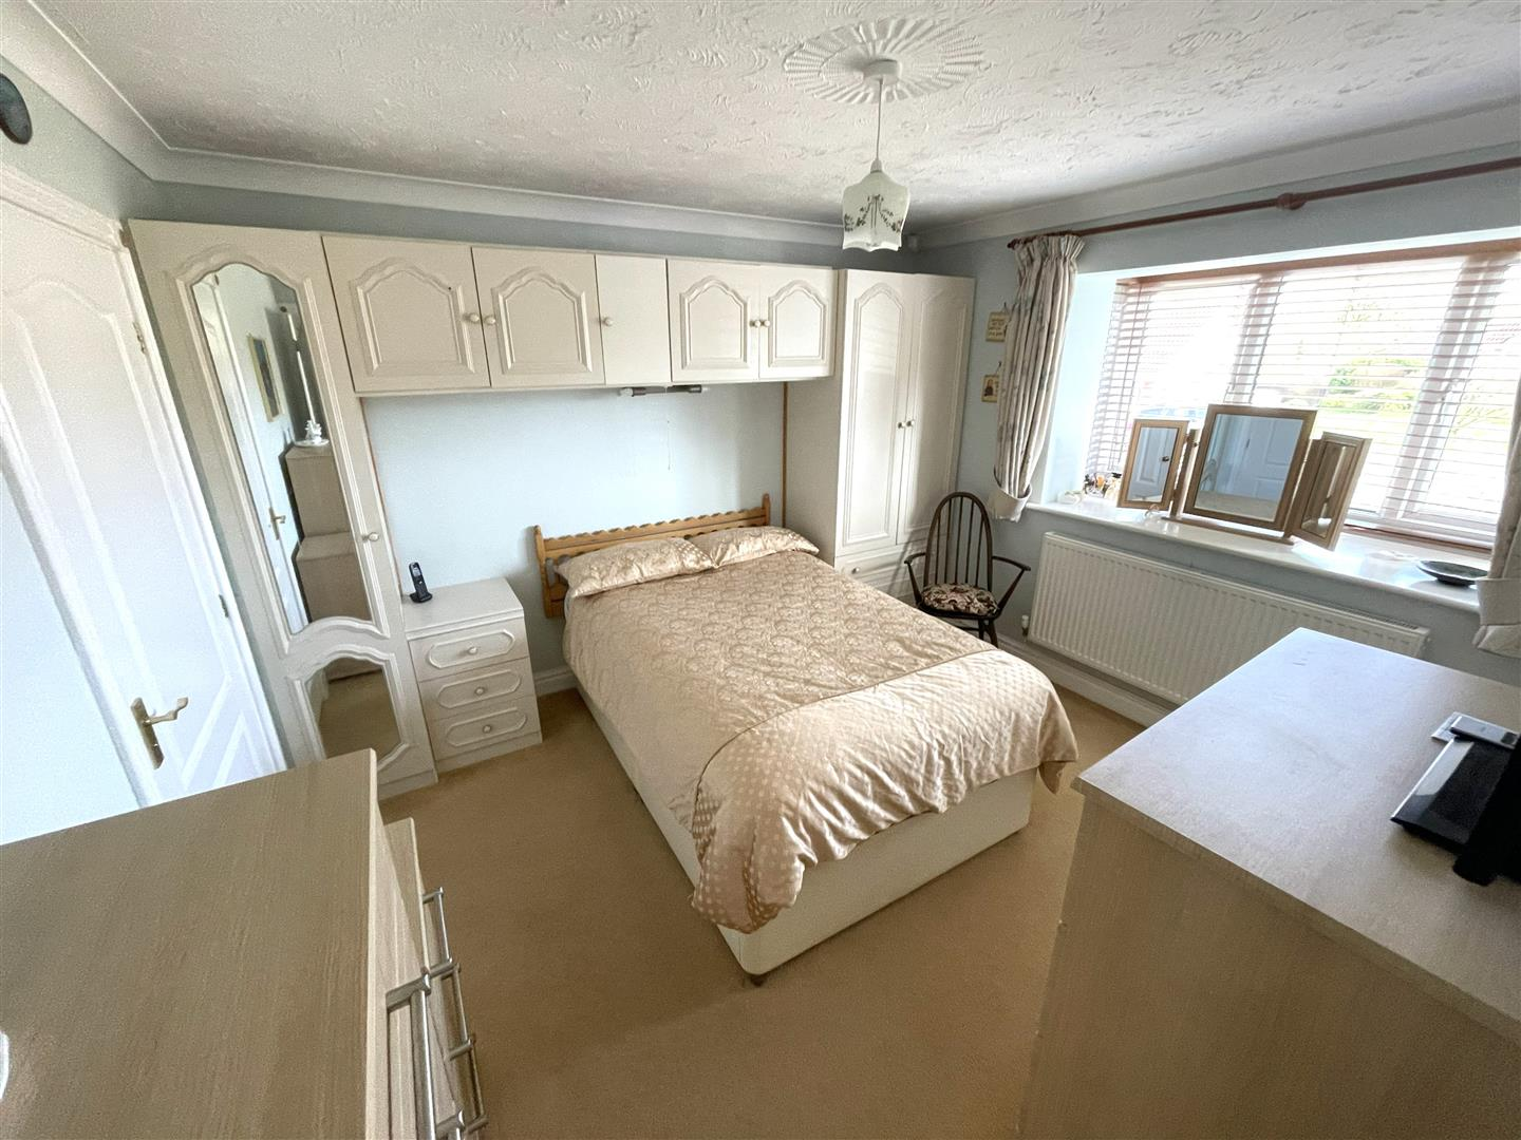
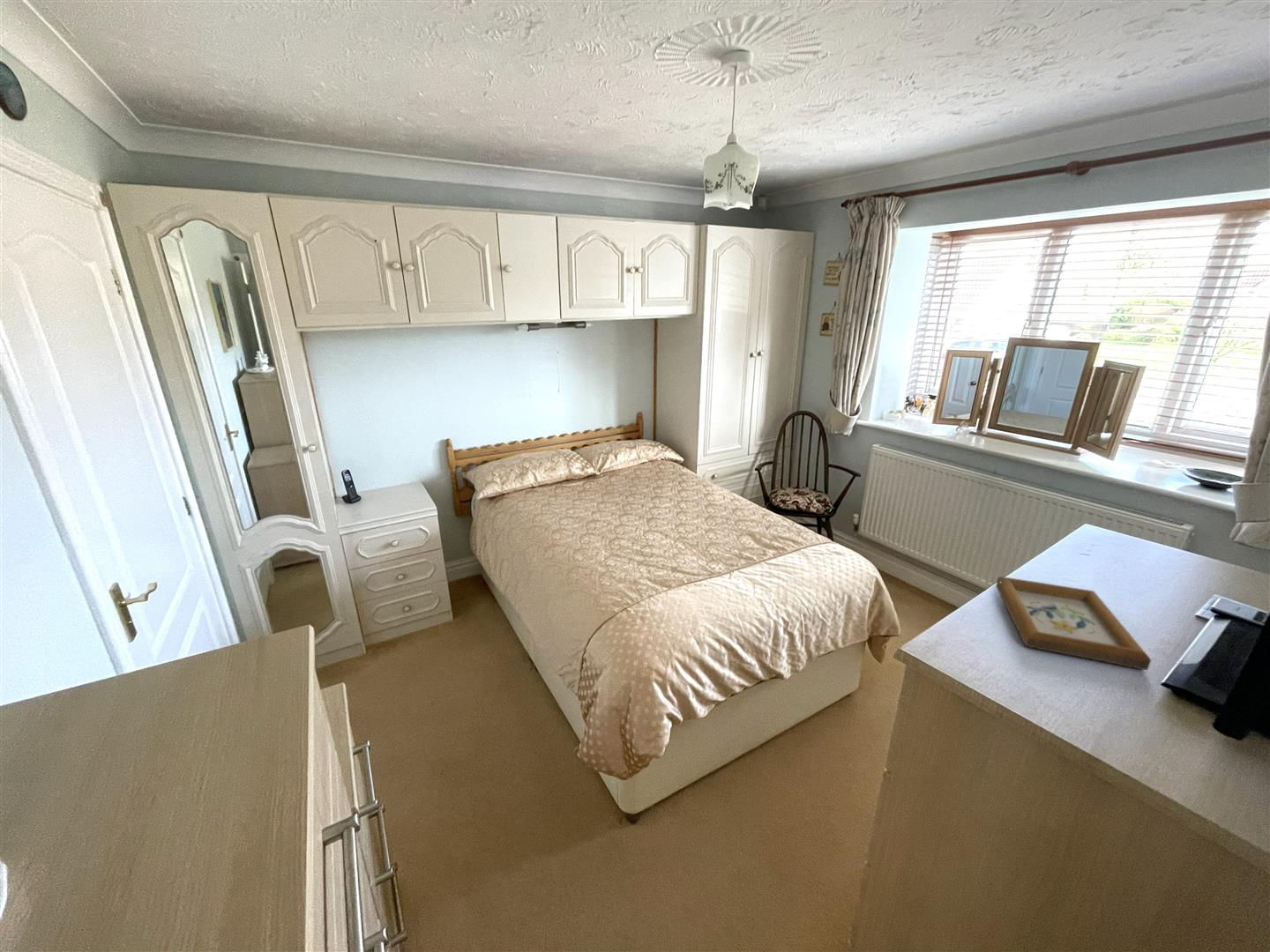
+ picture frame (1063, 616)
